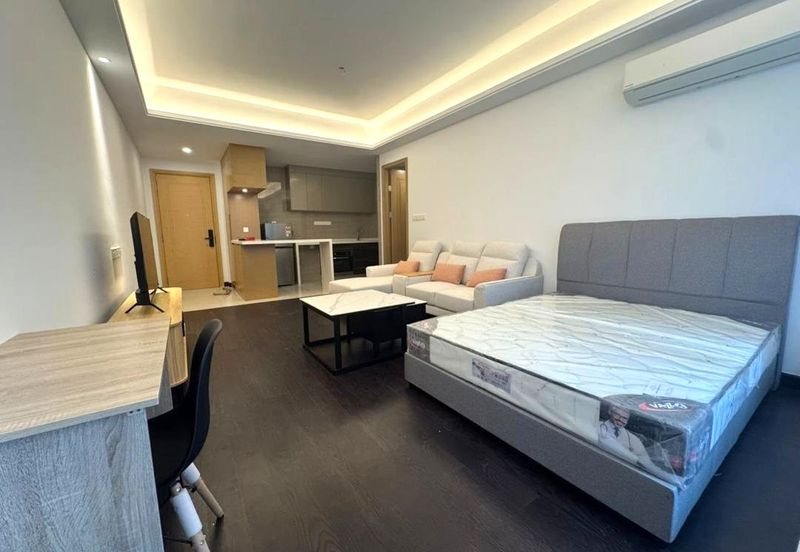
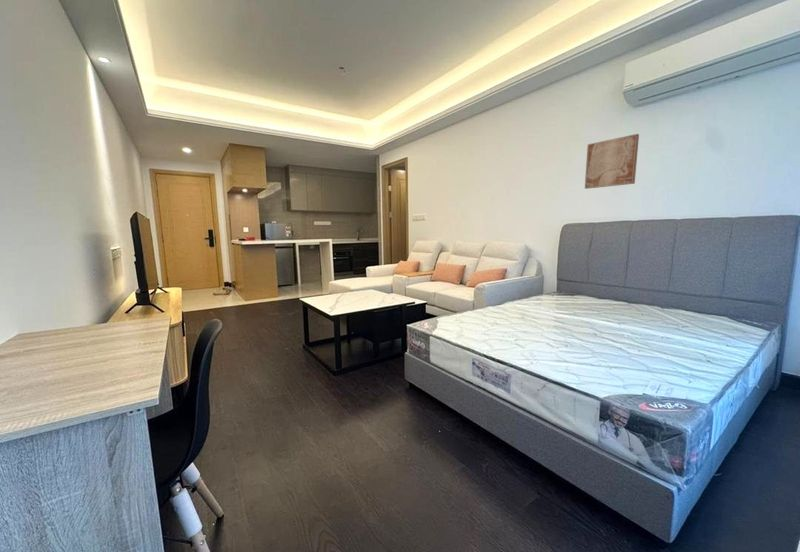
+ wall art (610, 163)
